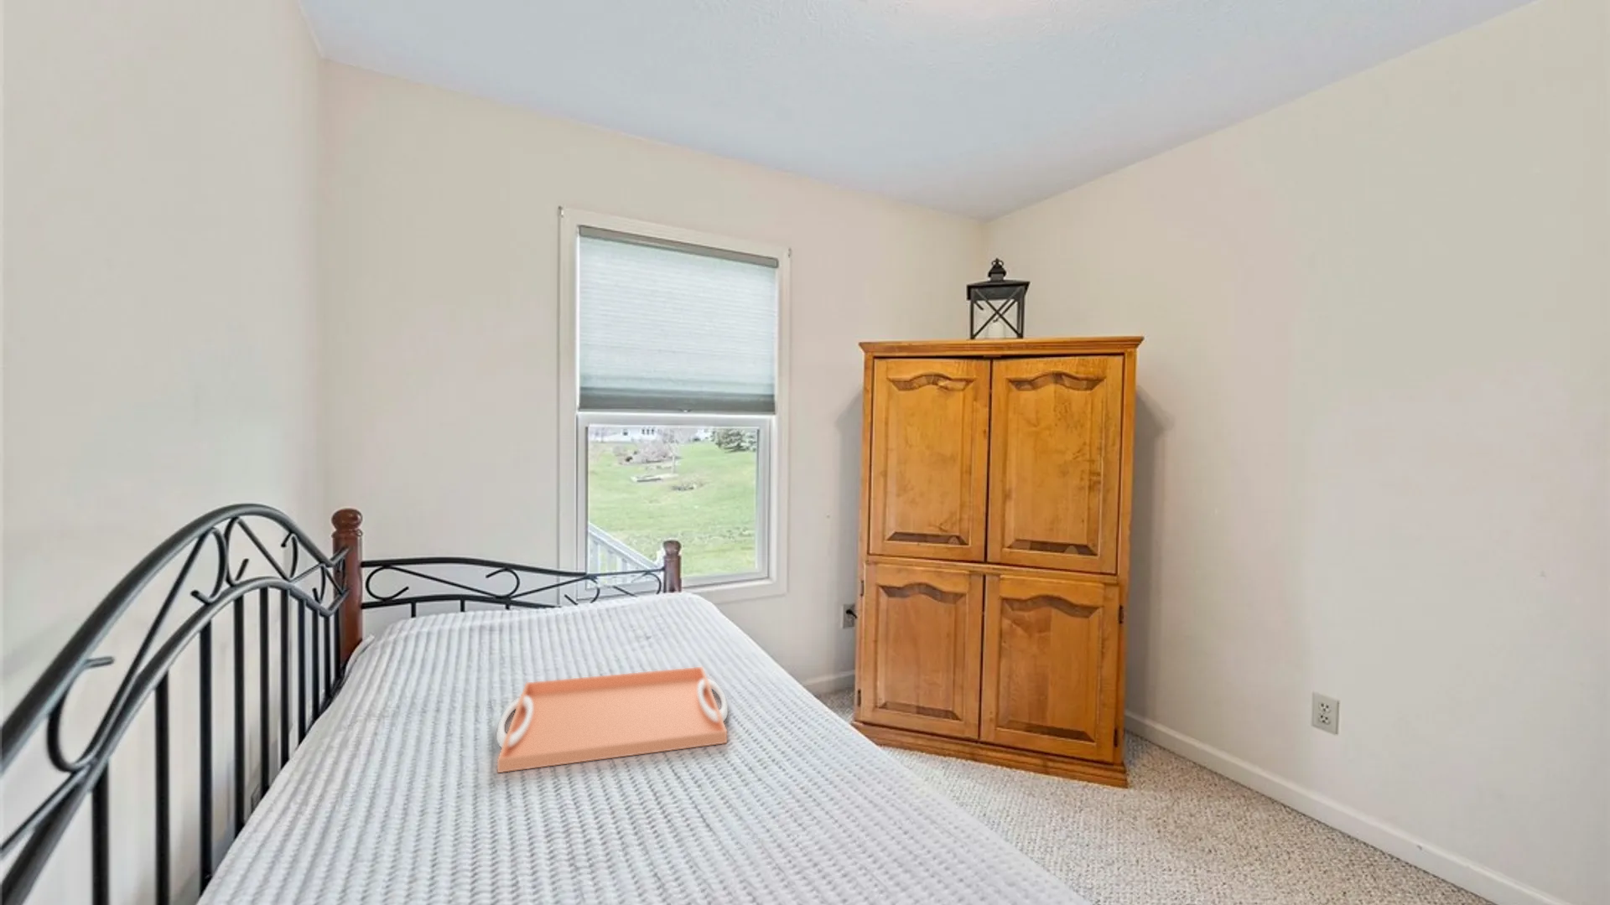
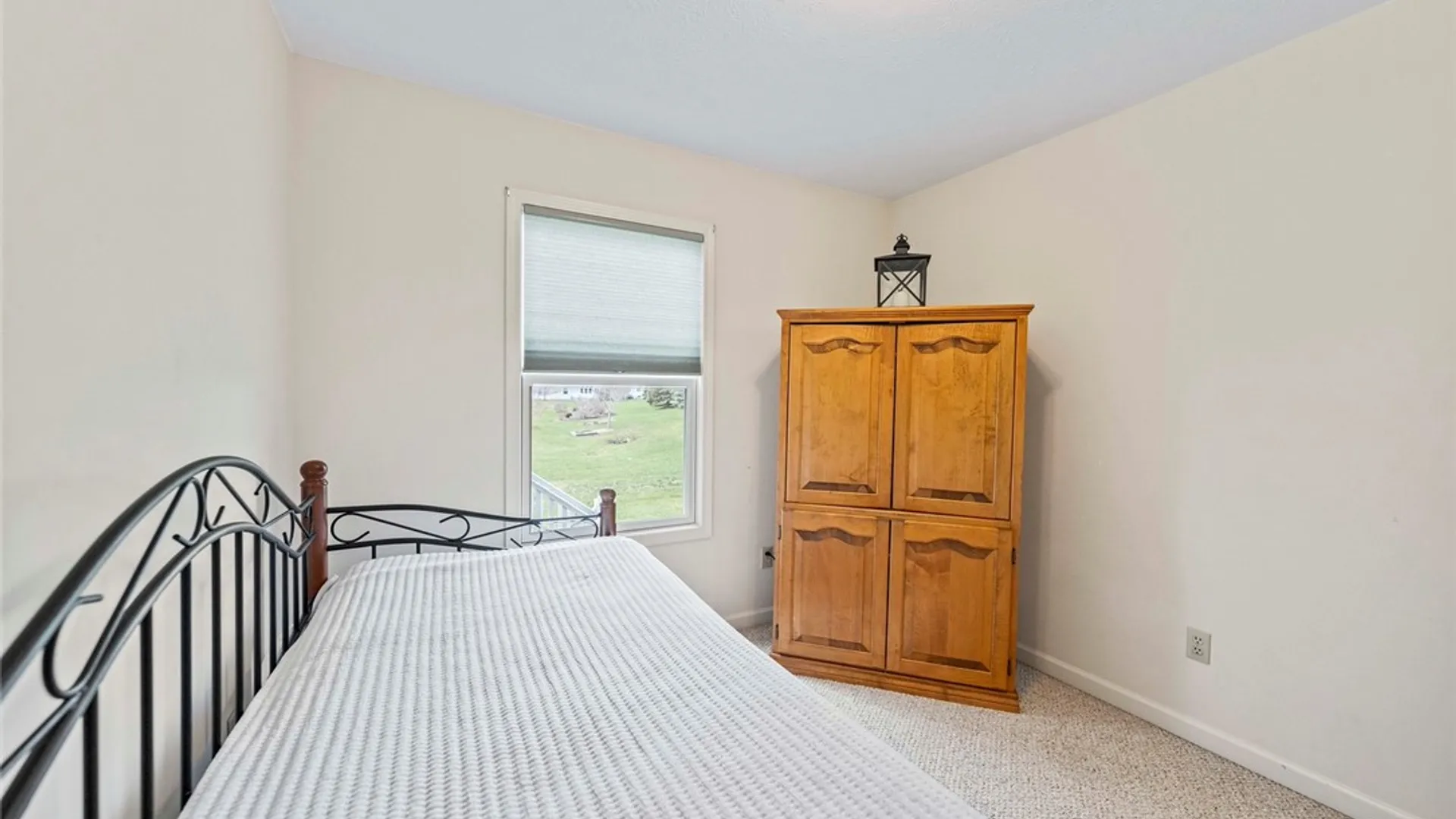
- serving tray (618, 709)
